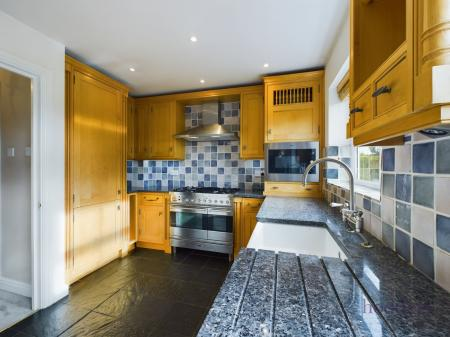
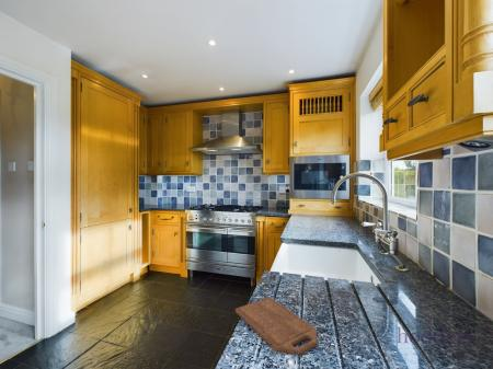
+ cutting board (276, 322)
